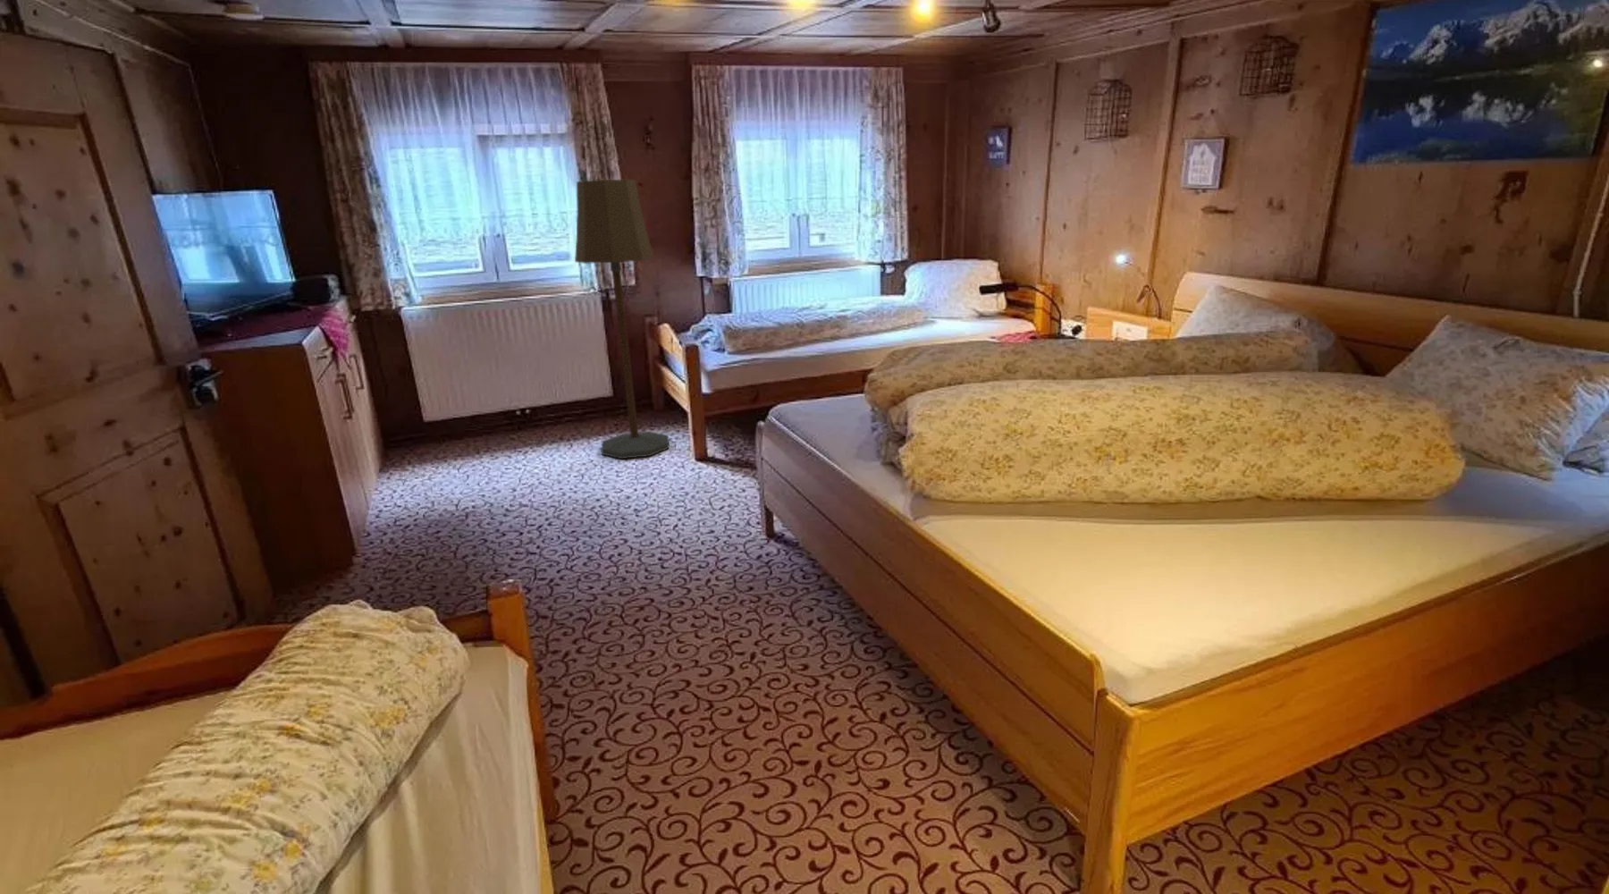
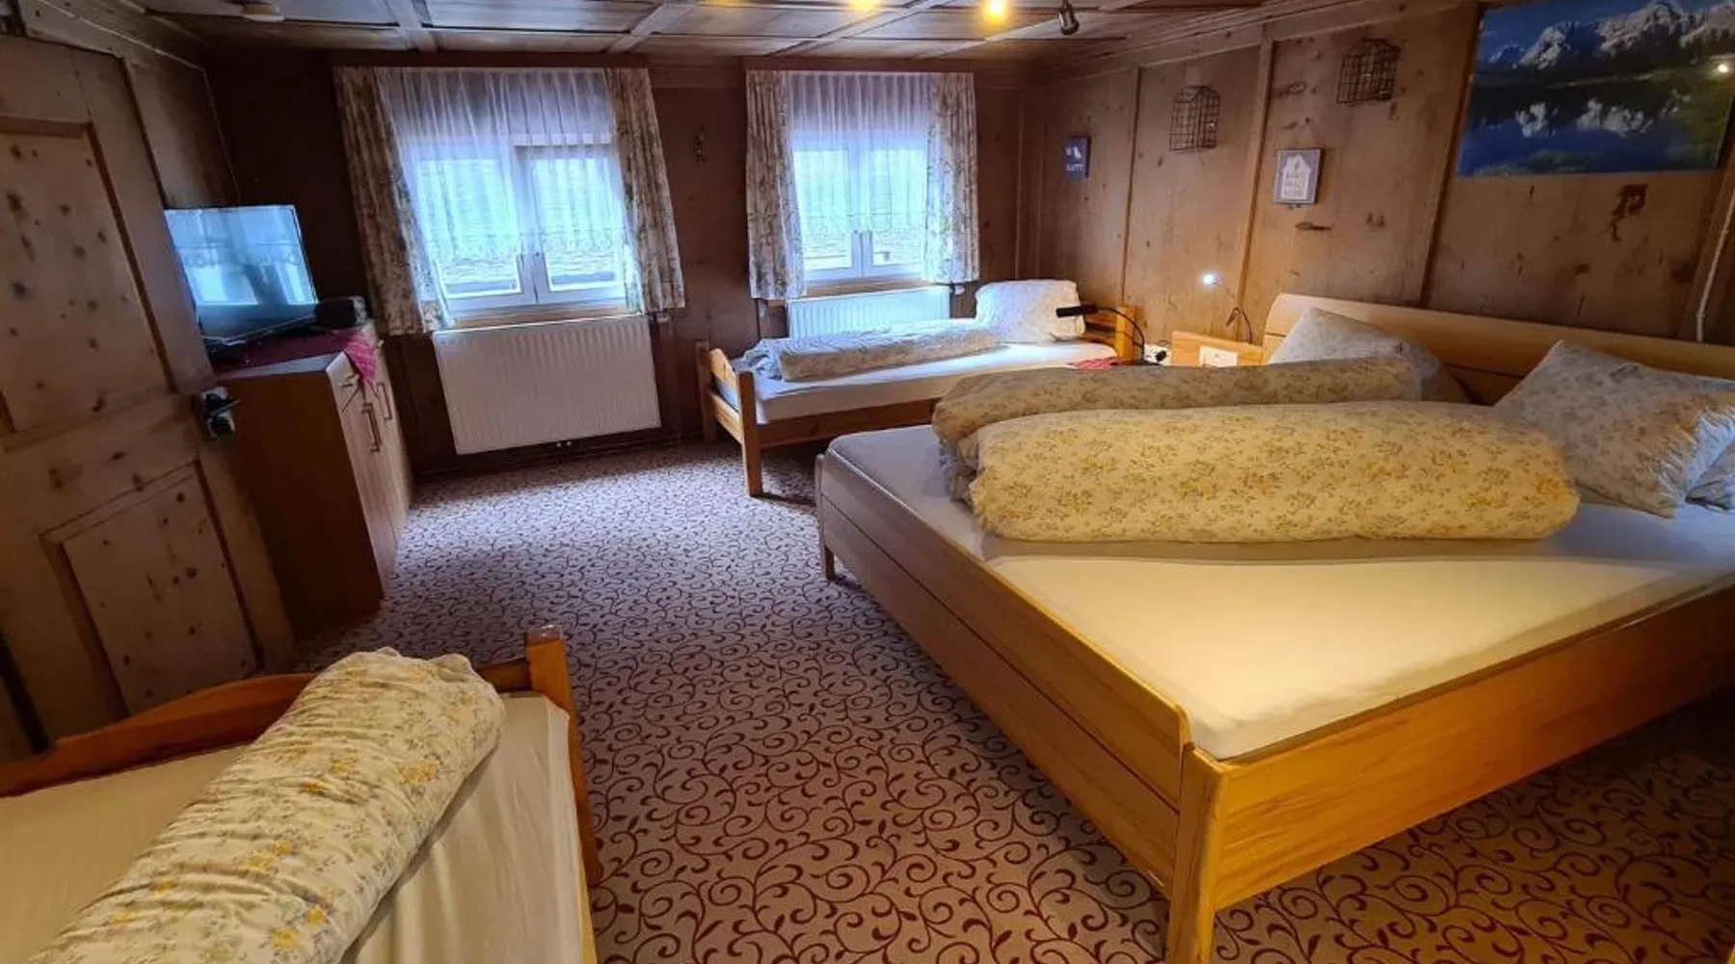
- floor lamp (621, 321)
